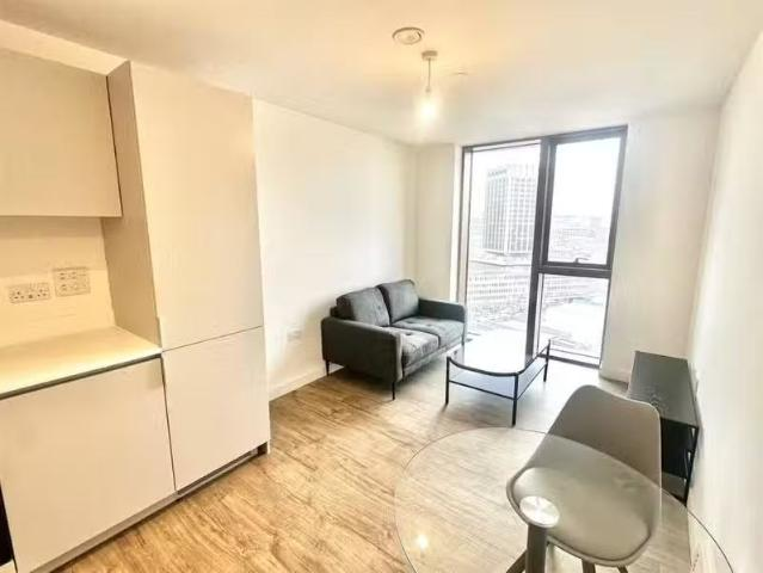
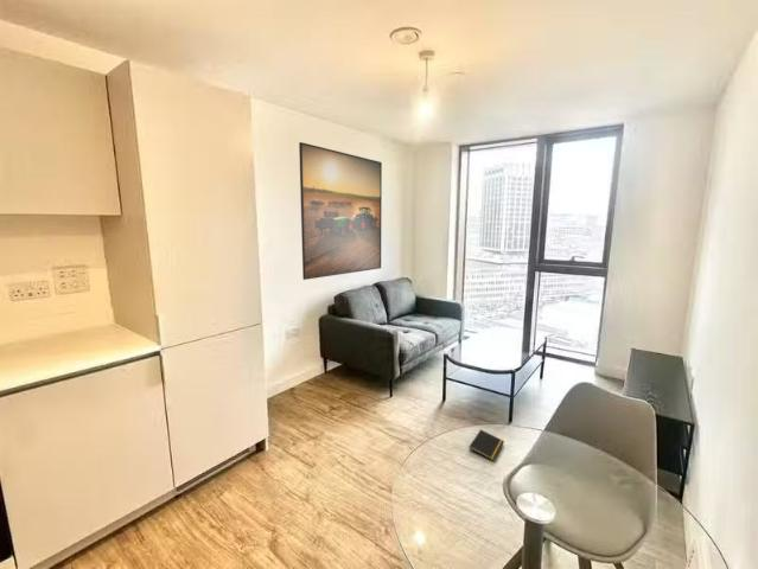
+ notepad (486, 443)
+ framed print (345, 215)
